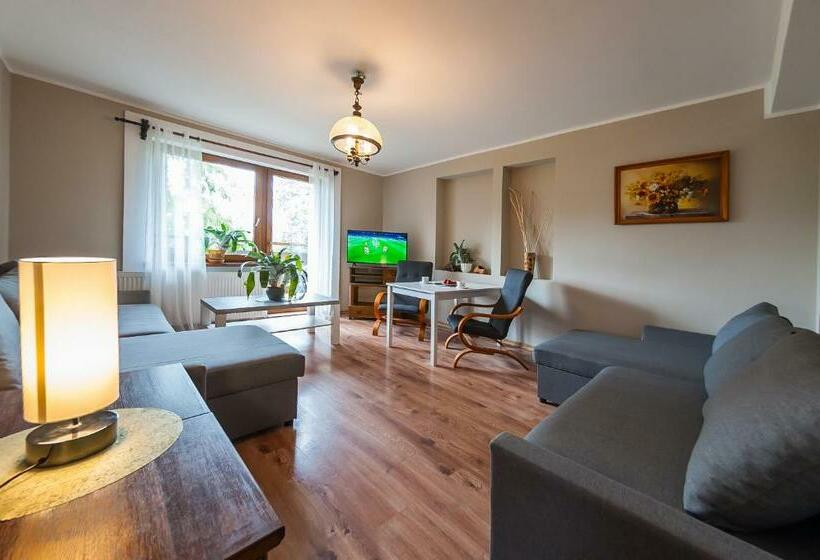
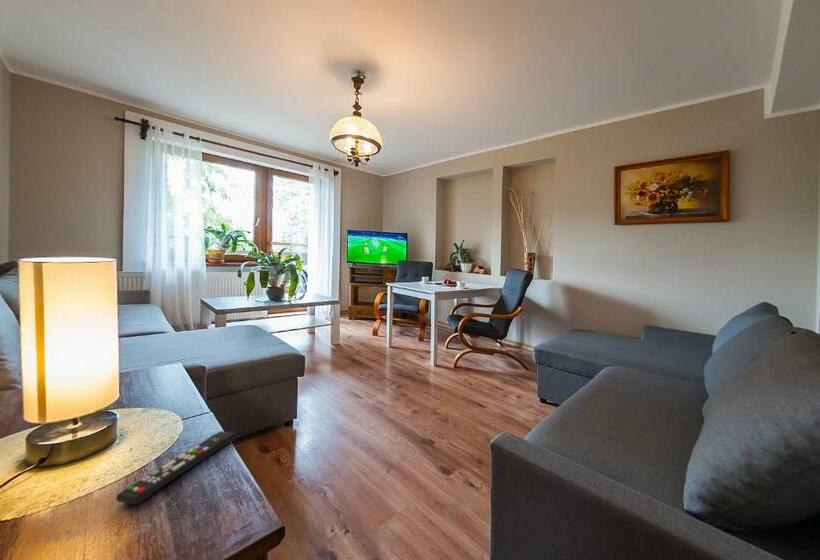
+ remote control (186, 461)
